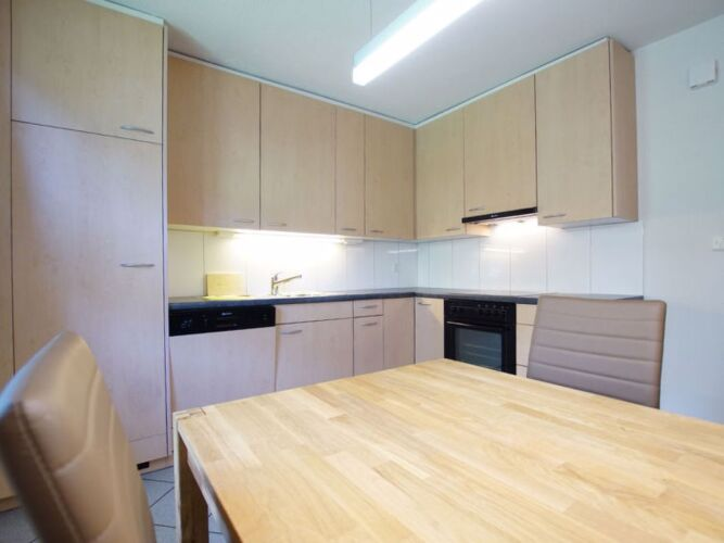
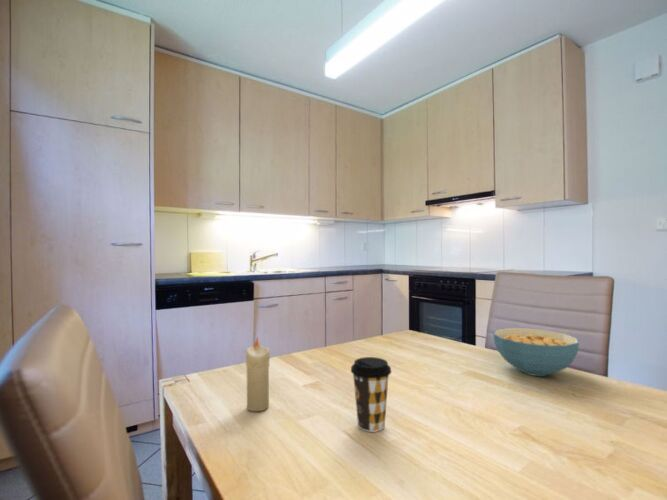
+ candle (258, 371)
+ coffee cup (371, 393)
+ cereal bowl (534, 354)
